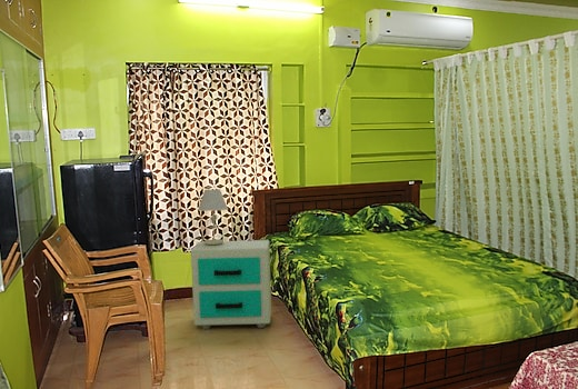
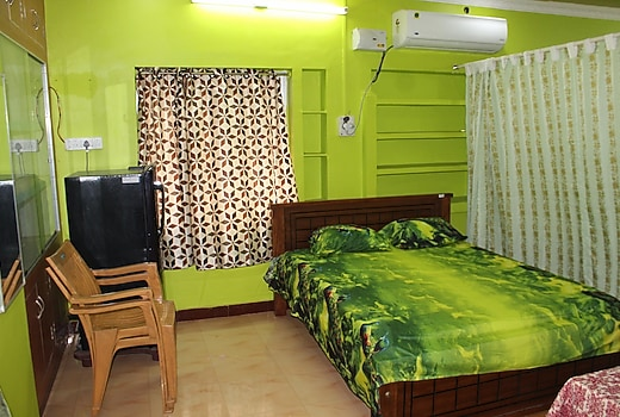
- table lamp (212, 217)
- nightstand (232, 285)
